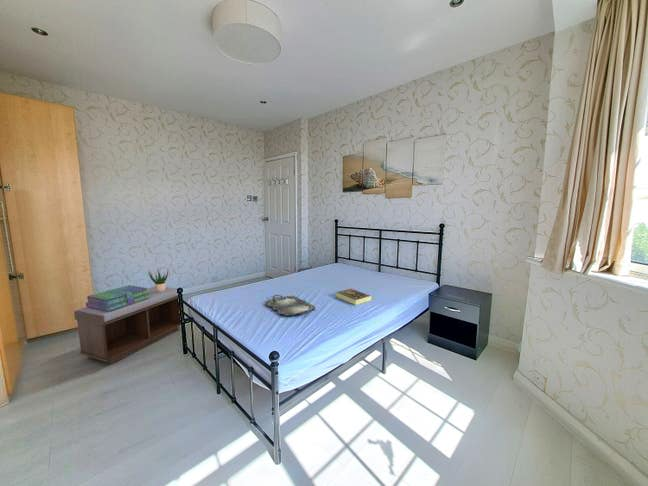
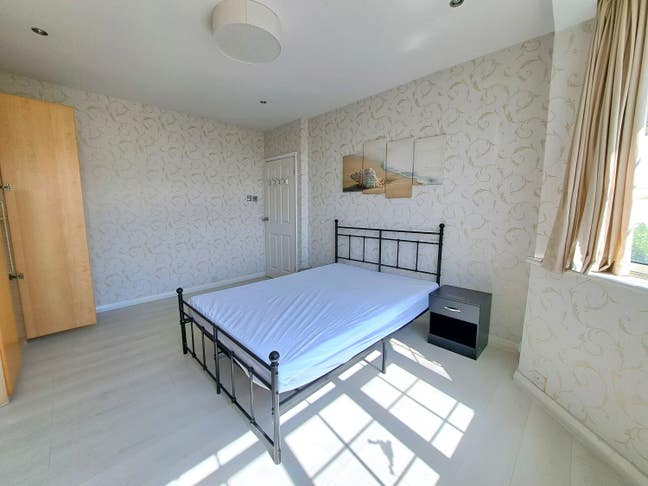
- potted plant (159, 278)
- book (353, 296)
- stack of books (119, 296)
- serving tray (289, 304)
- bench (136, 319)
